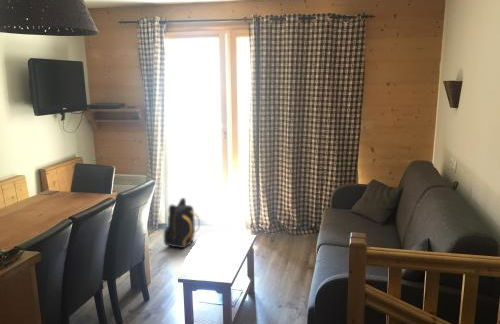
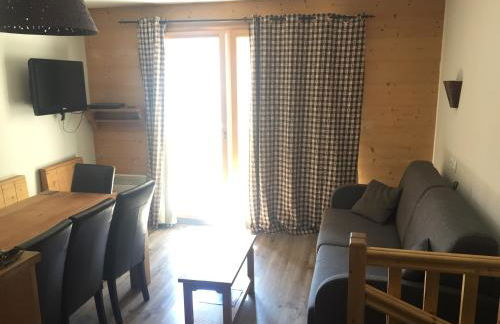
- backpack (182, 223)
